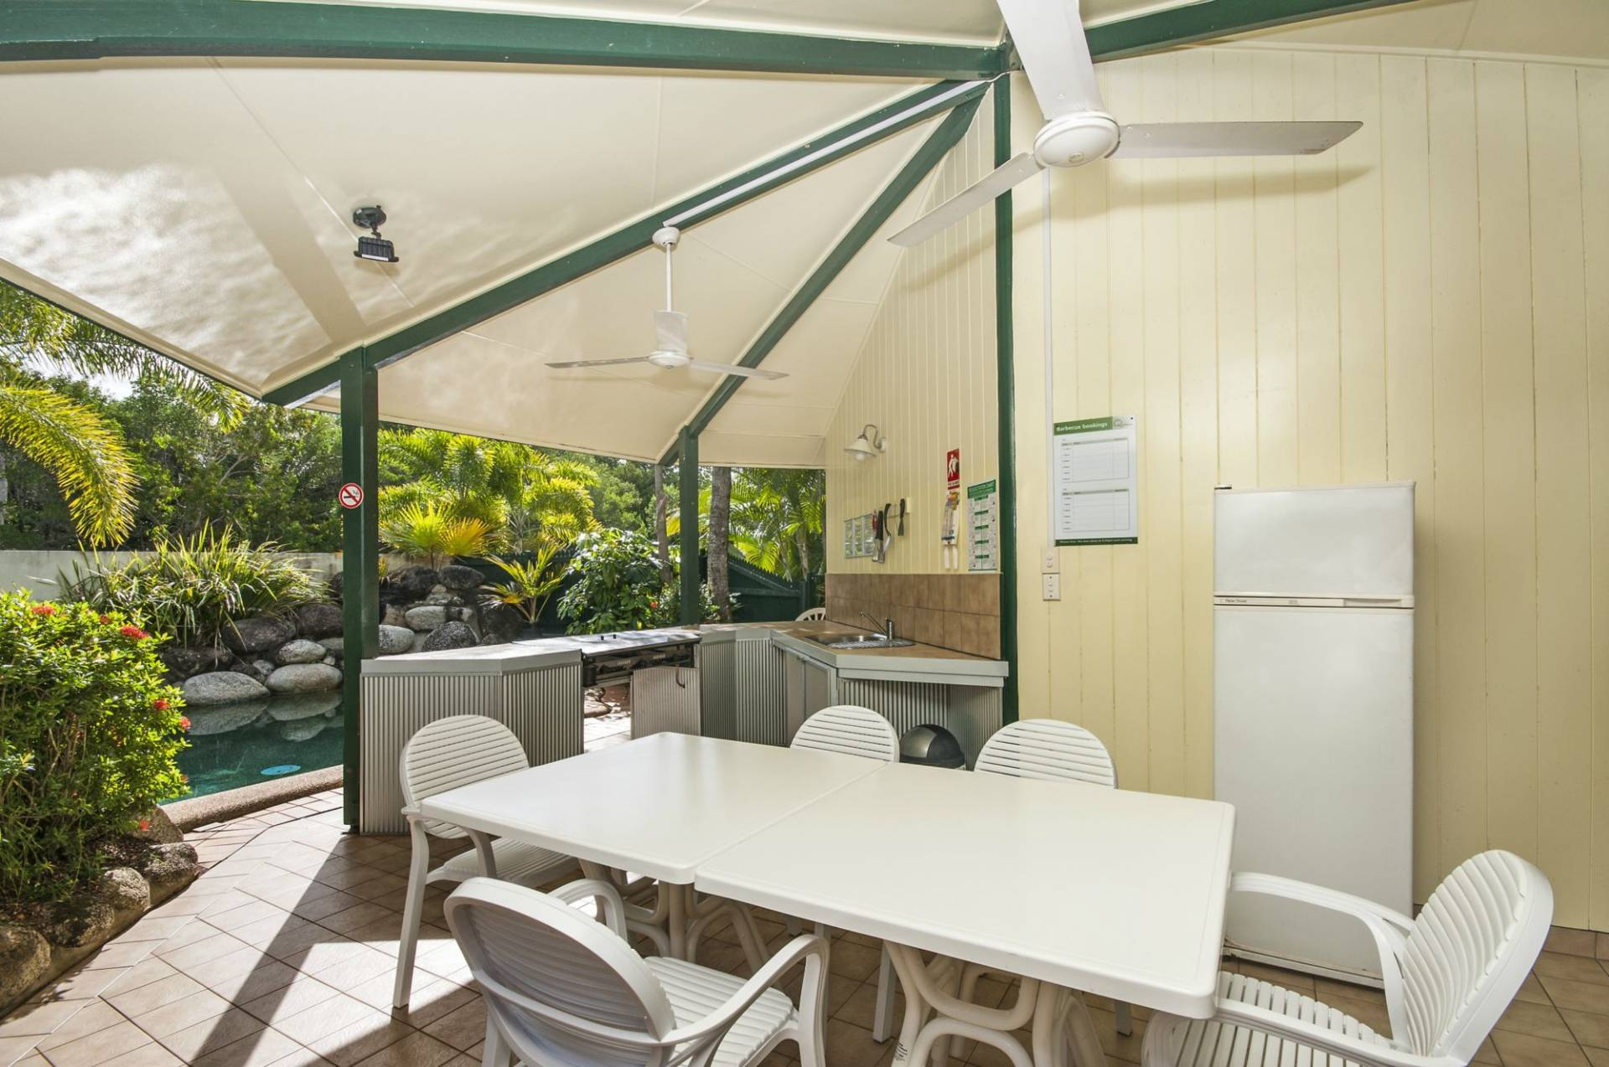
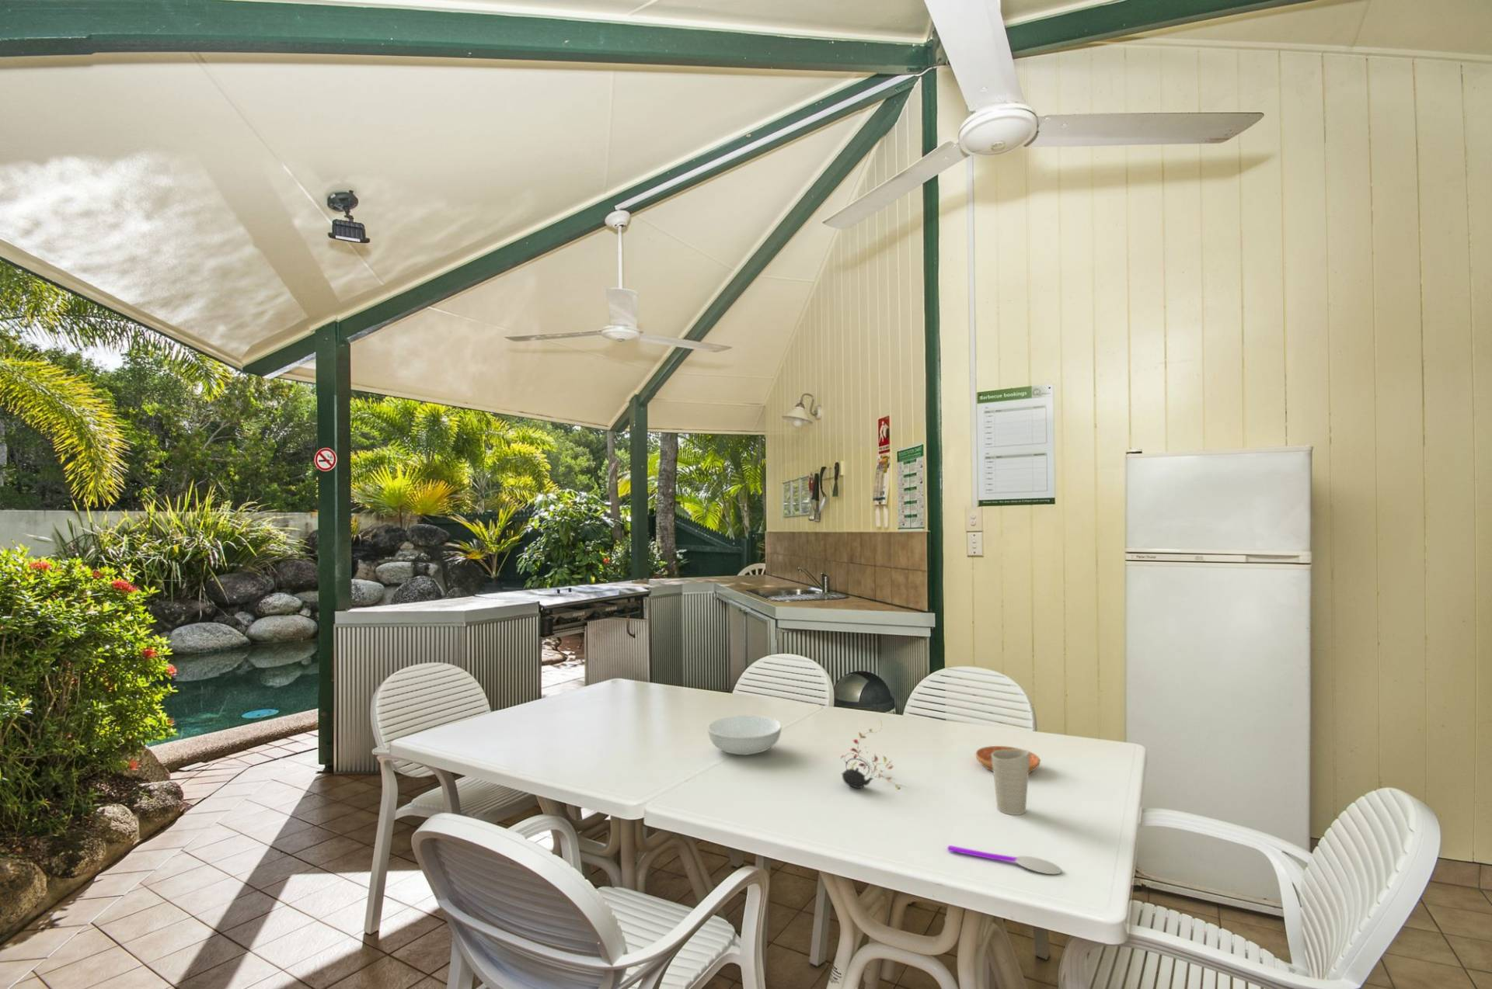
+ spoon (1003, 857)
+ serving bowl (744, 736)
+ saucer (1007, 749)
+ cup (1010, 779)
+ teapot (882, 756)
